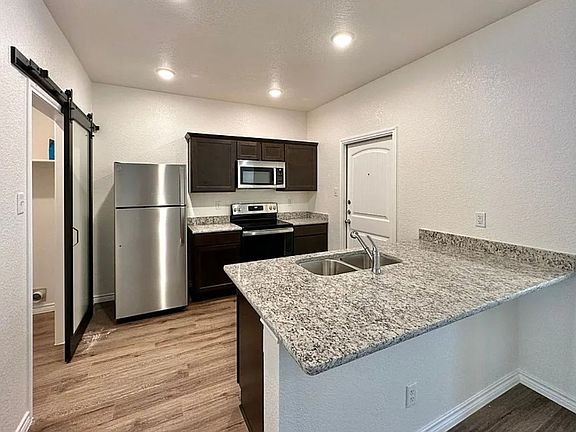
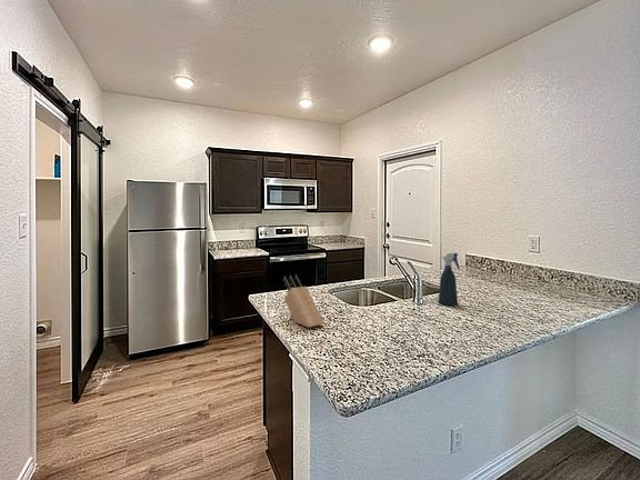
+ spray bottle (449, 278)
+ knife block (301, 298)
